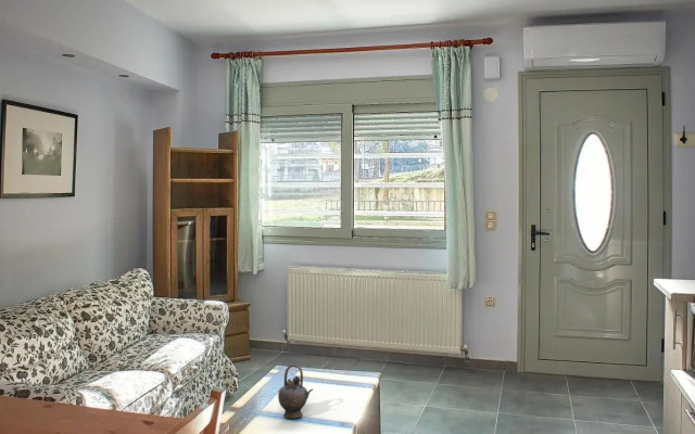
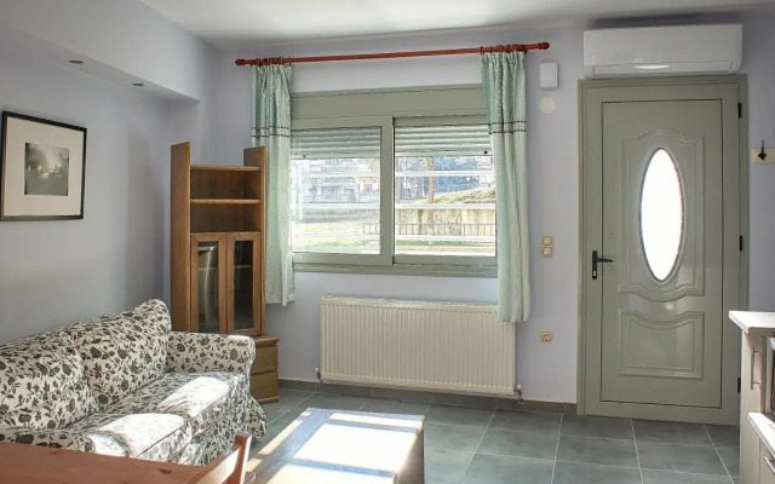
- teapot (295, 391)
